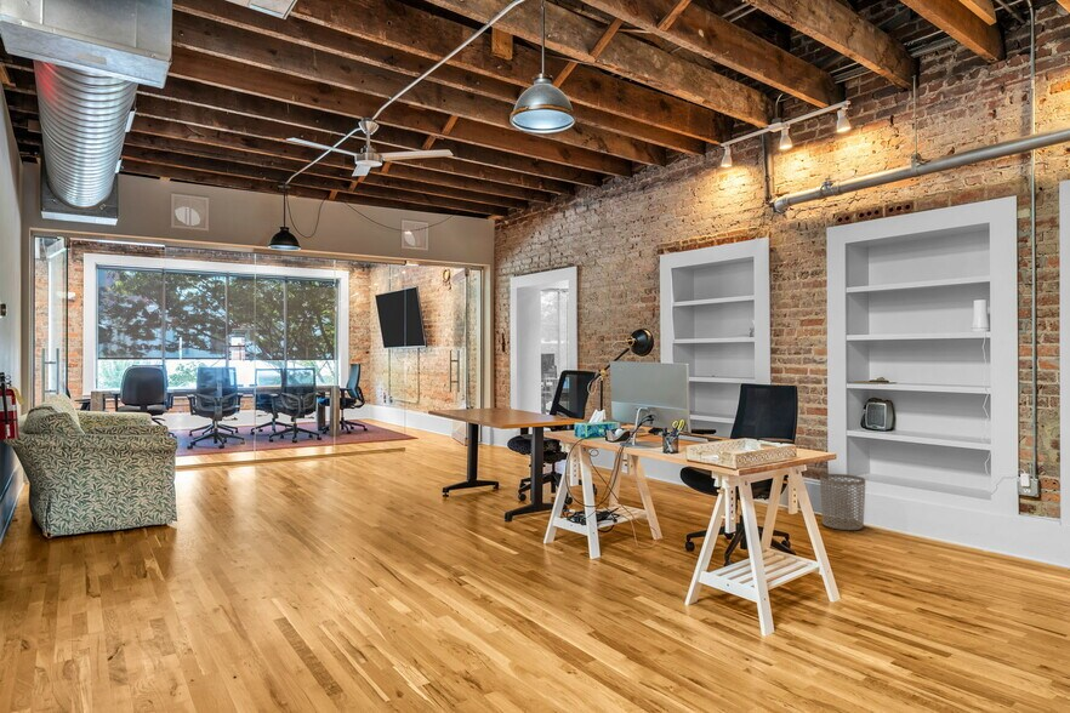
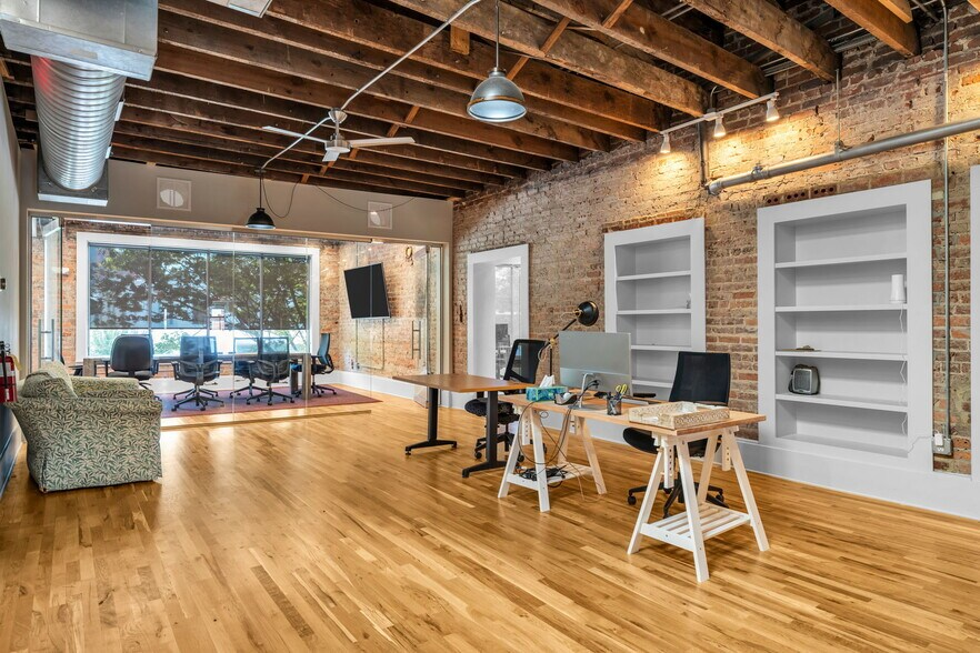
- waste bin (842, 501)
